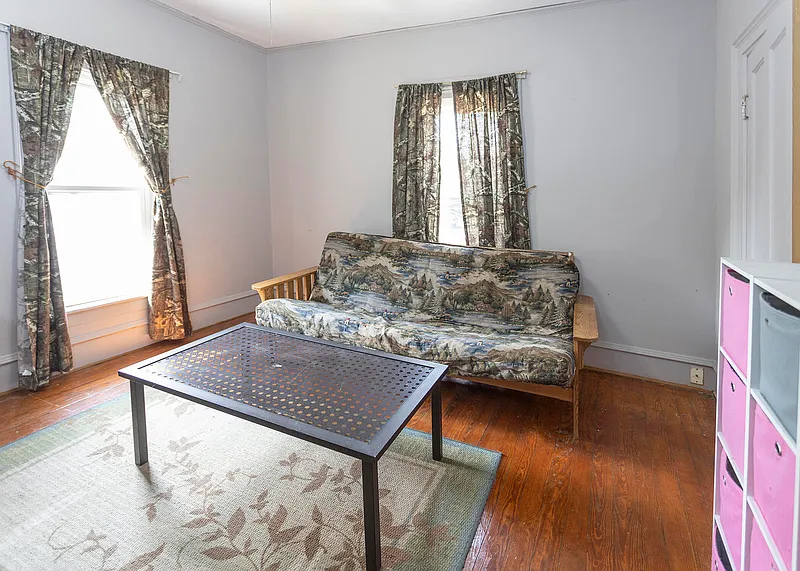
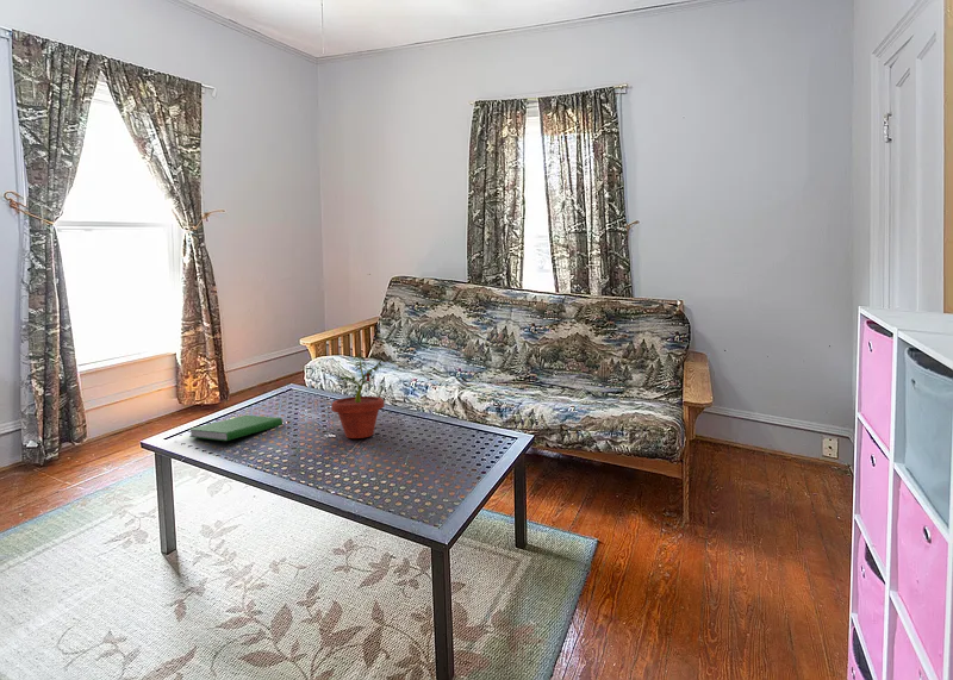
+ hardcover book (237, 426)
+ potted plant (359, 394)
